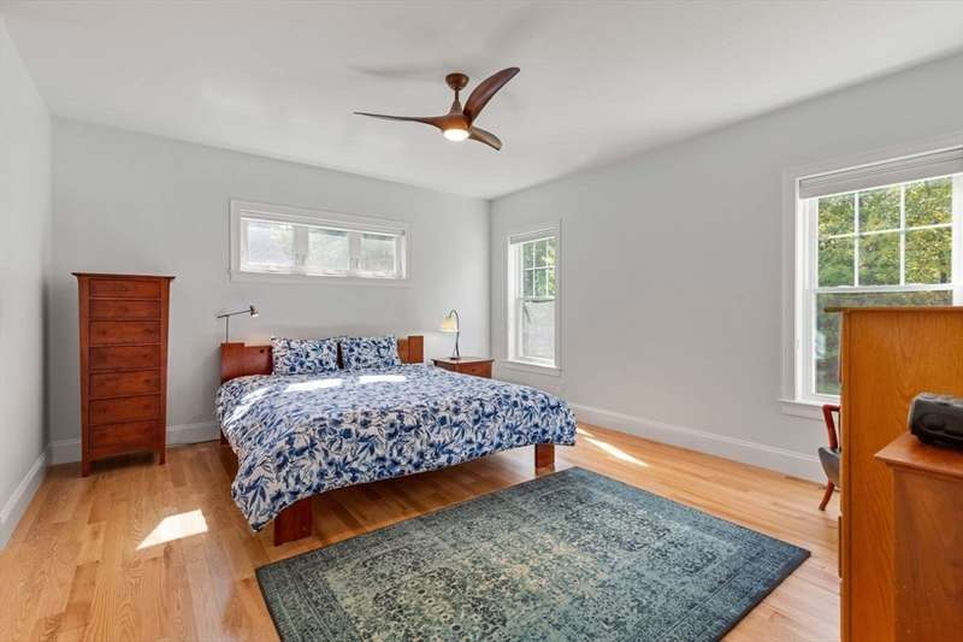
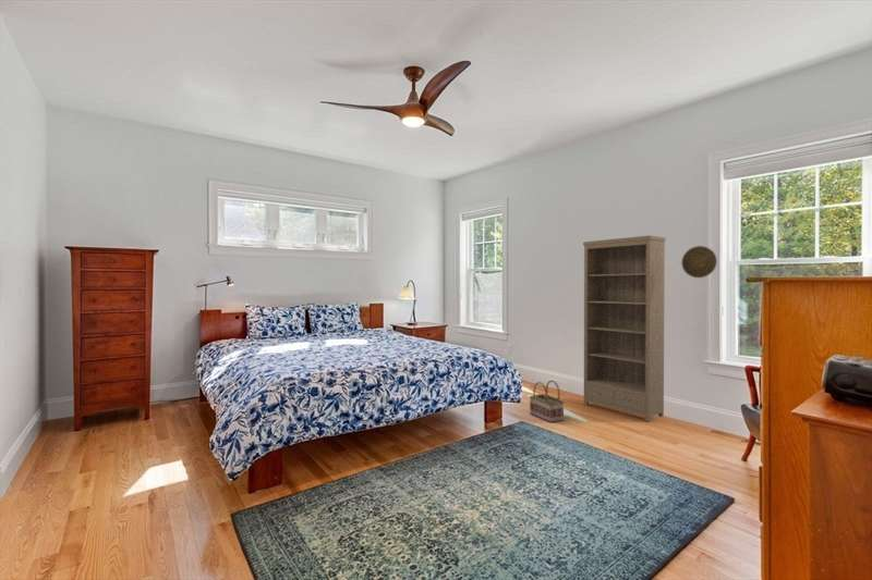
+ basket (546, 398)
+ decorative plate (698, 261)
+ bookshelf (621, 324)
